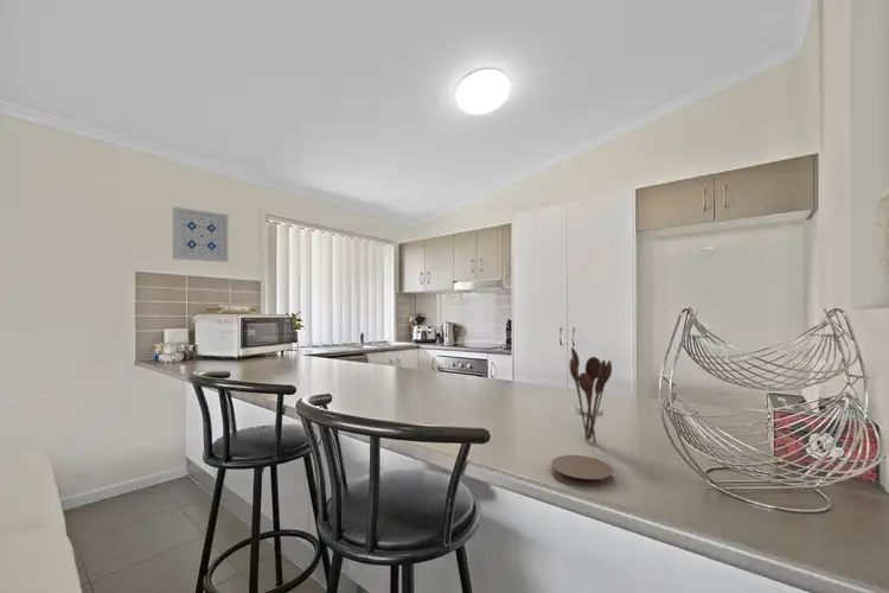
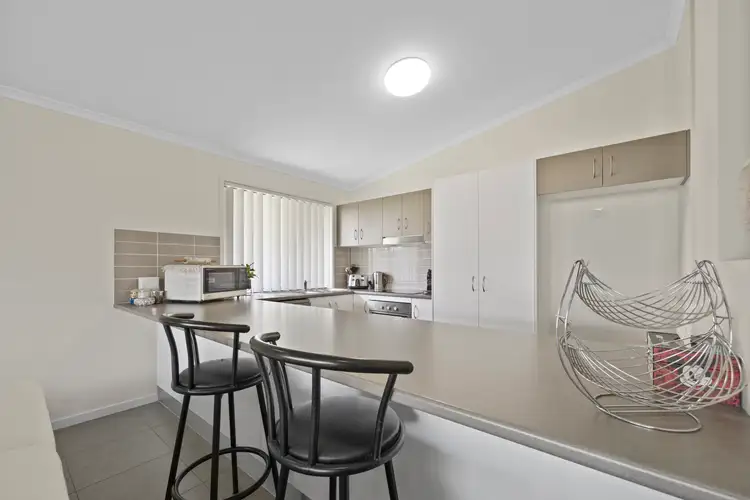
- wall art (202, 235)
- utensil holder (587, 394)
- coaster (581, 470)
